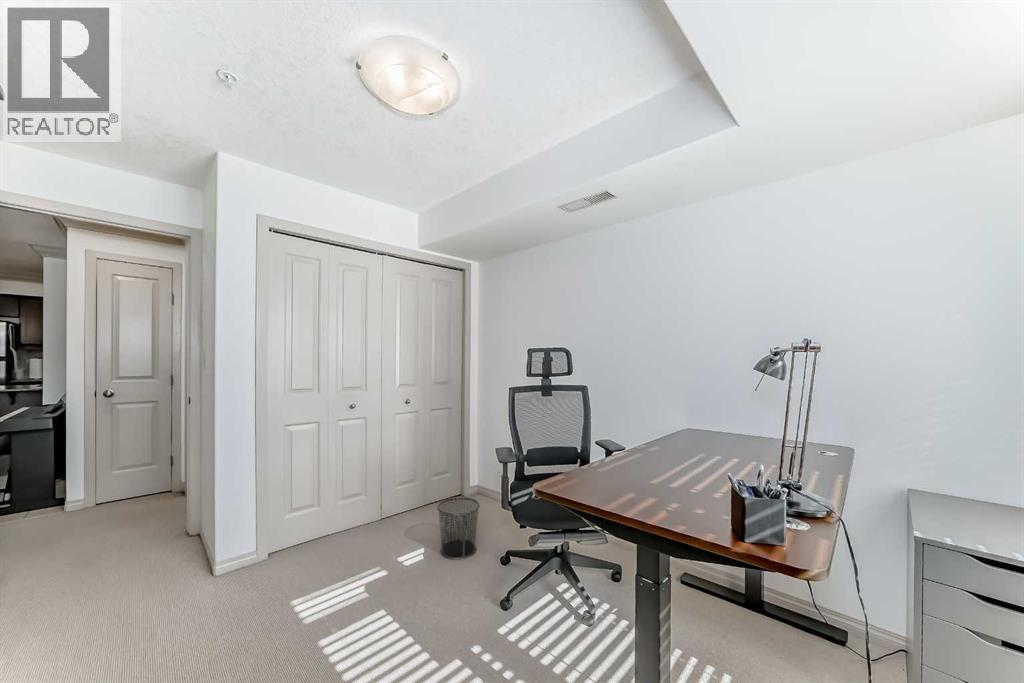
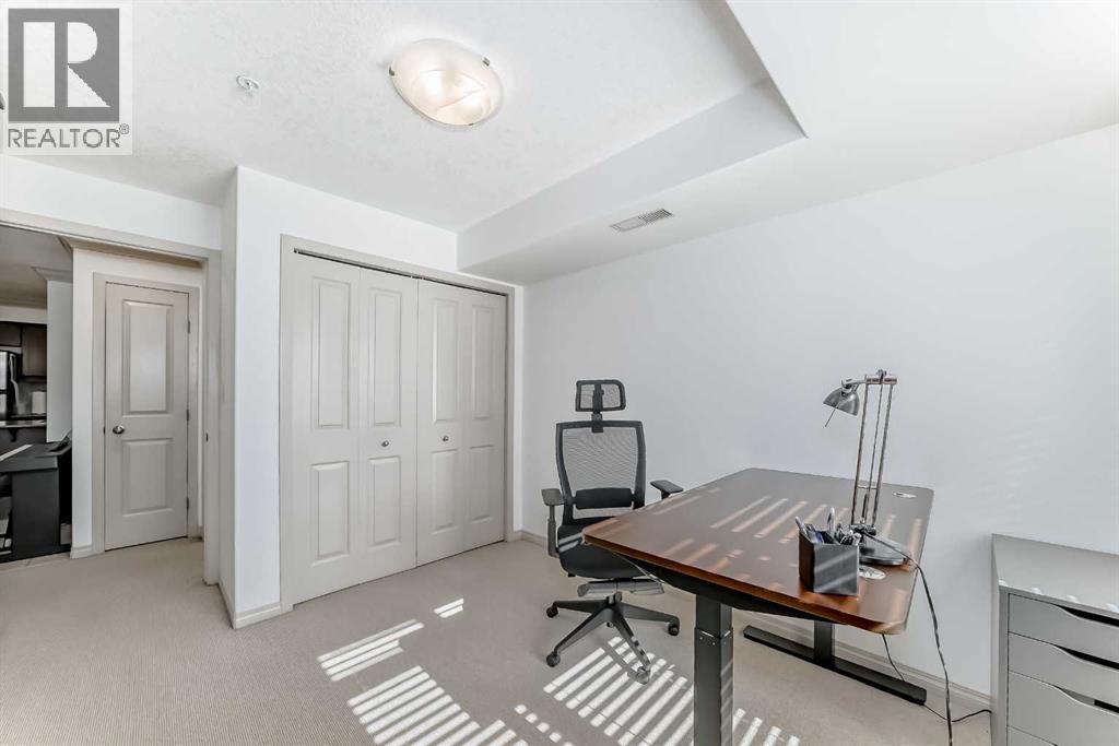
- waste bin (458, 527)
